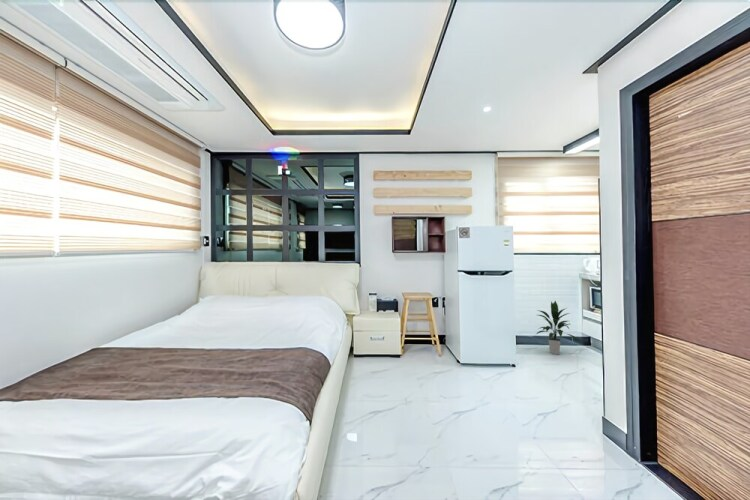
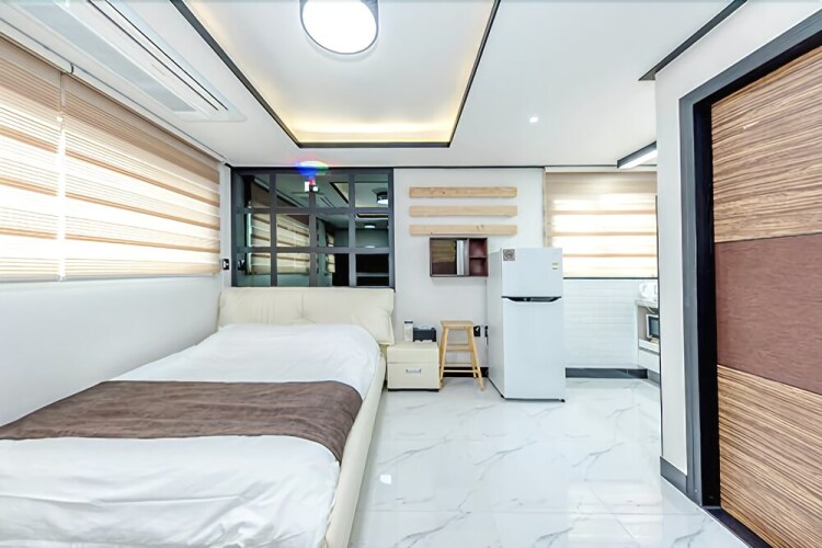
- indoor plant (555, 327)
